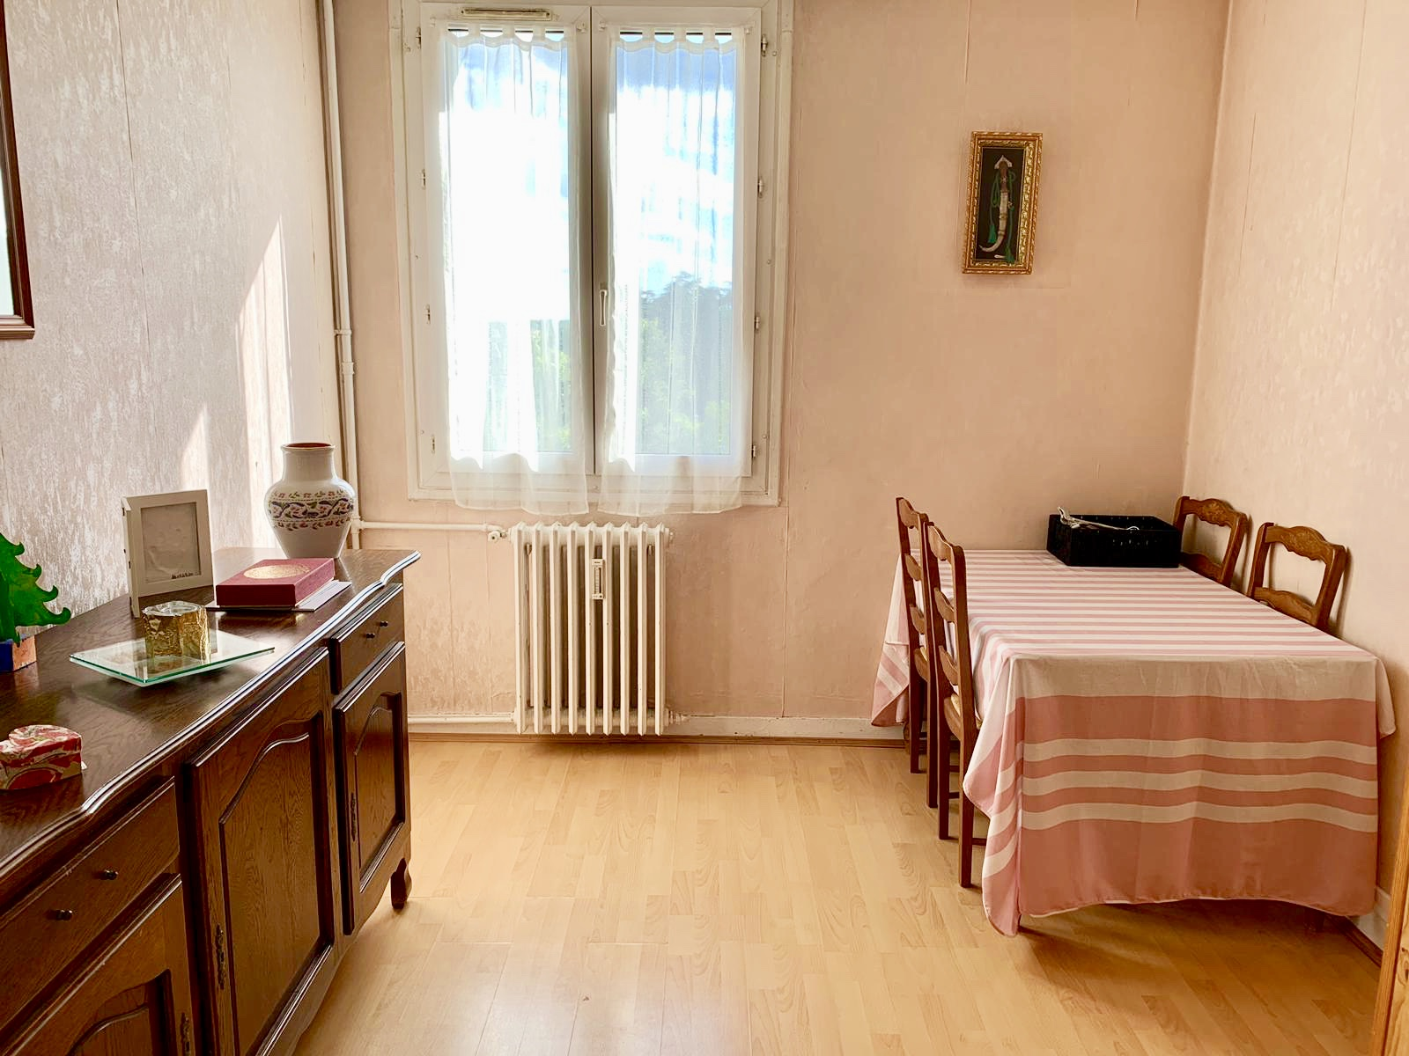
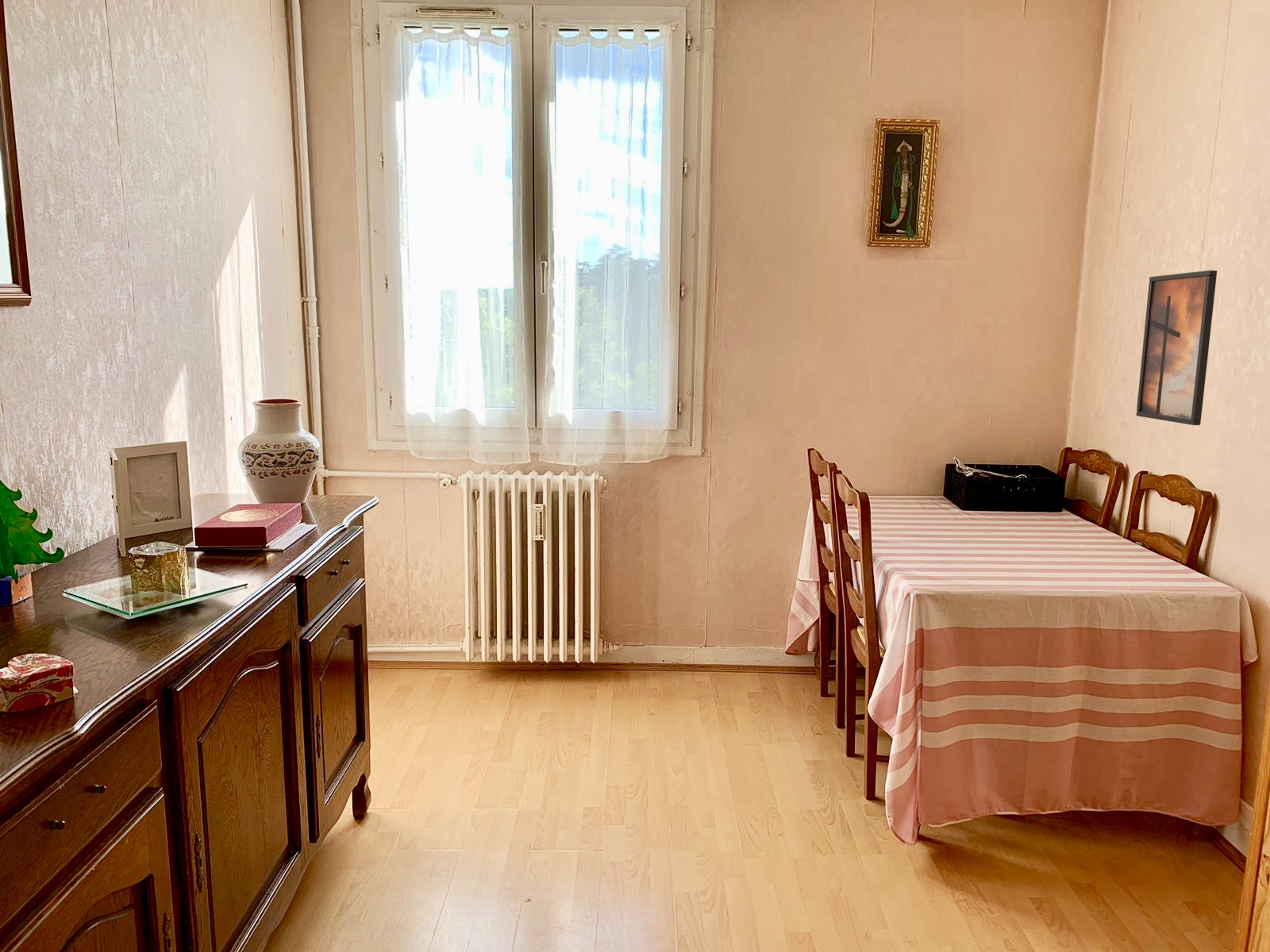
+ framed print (1173, 347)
